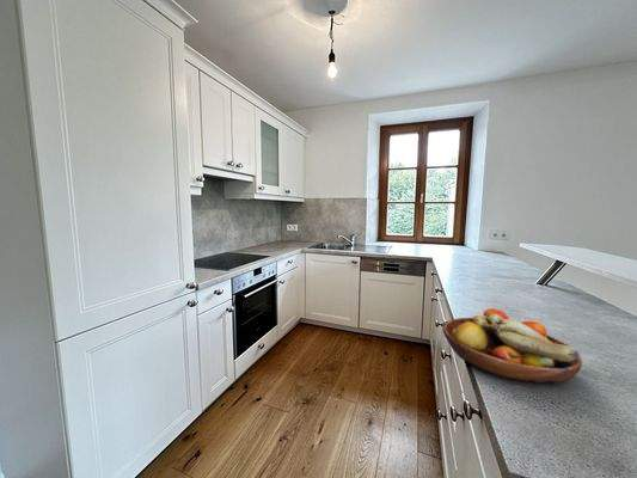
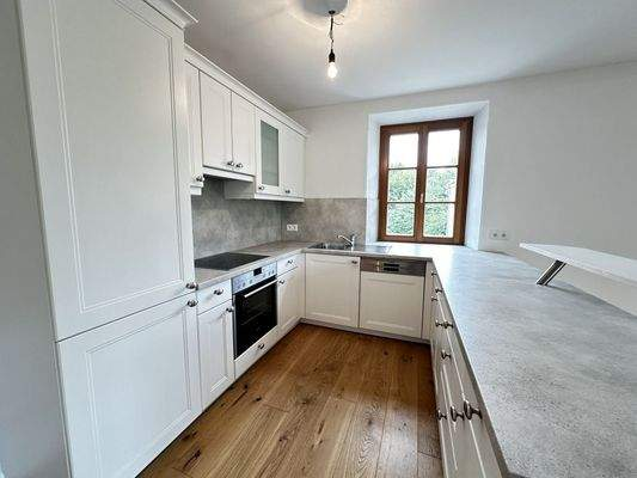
- fruit bowl (506, 335)
